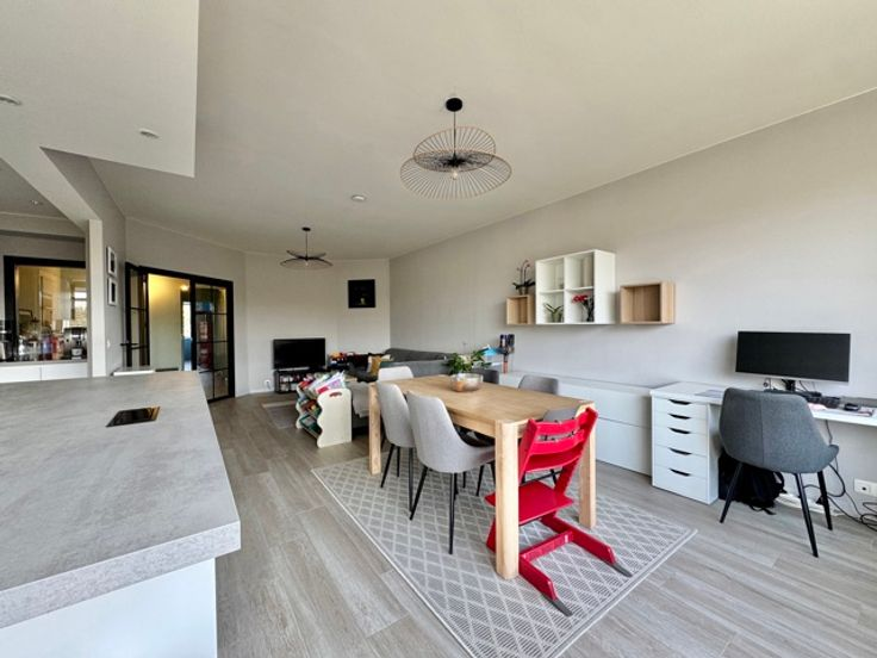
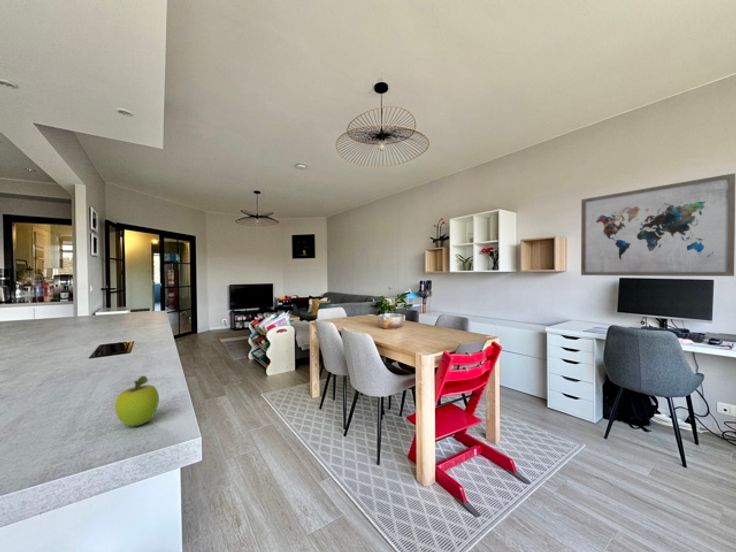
+ wall art (646, 232)
+ fruit (139, 400)
